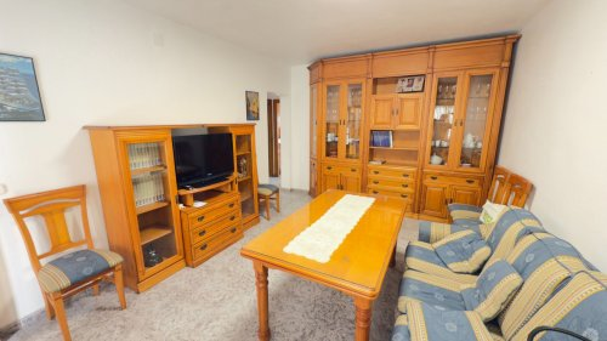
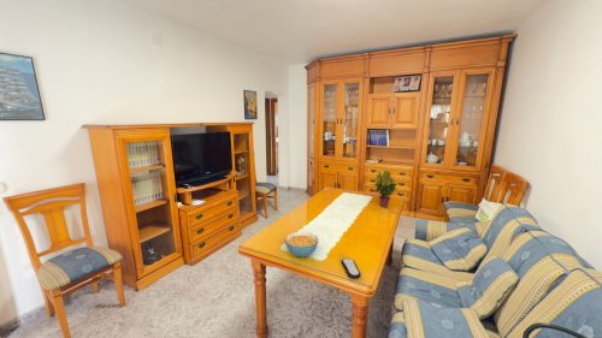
+ potted plant (384, 188)
+ cereal bowl (301, 247)
+ remote control (350, 267)
